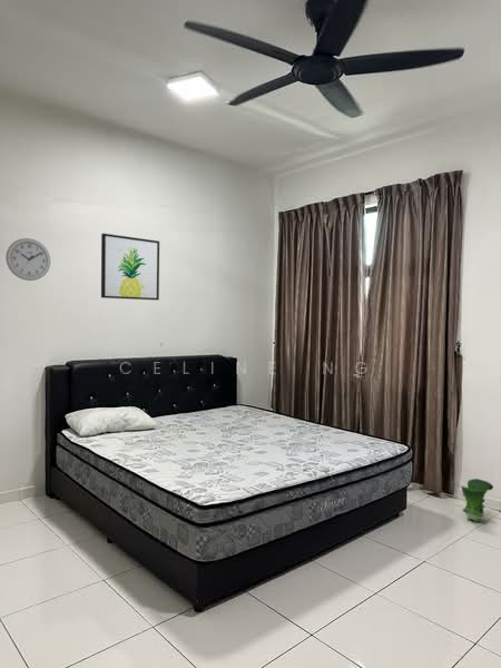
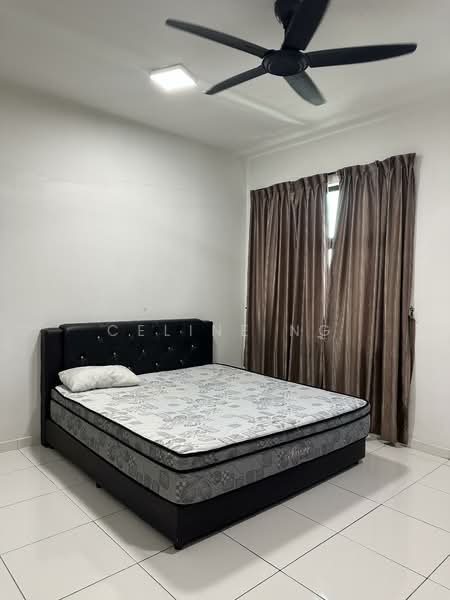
- wall clock (29, 259)
- wall art (131, 268)
- toy figurine (475, 500)
